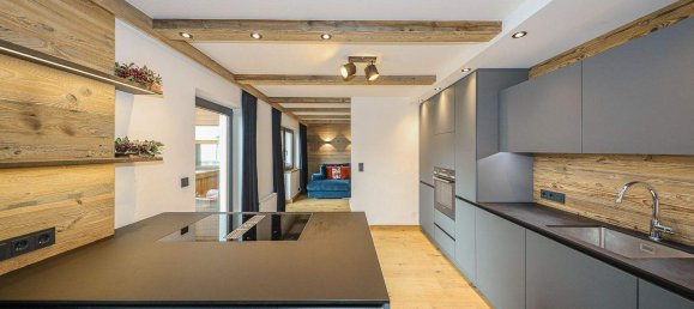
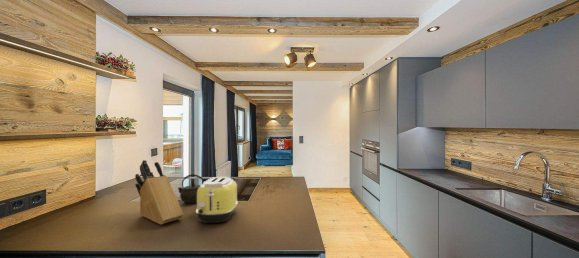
+ toaster (217, 198)
+ knife block (157, 188)
+ kettle (191, 187)
